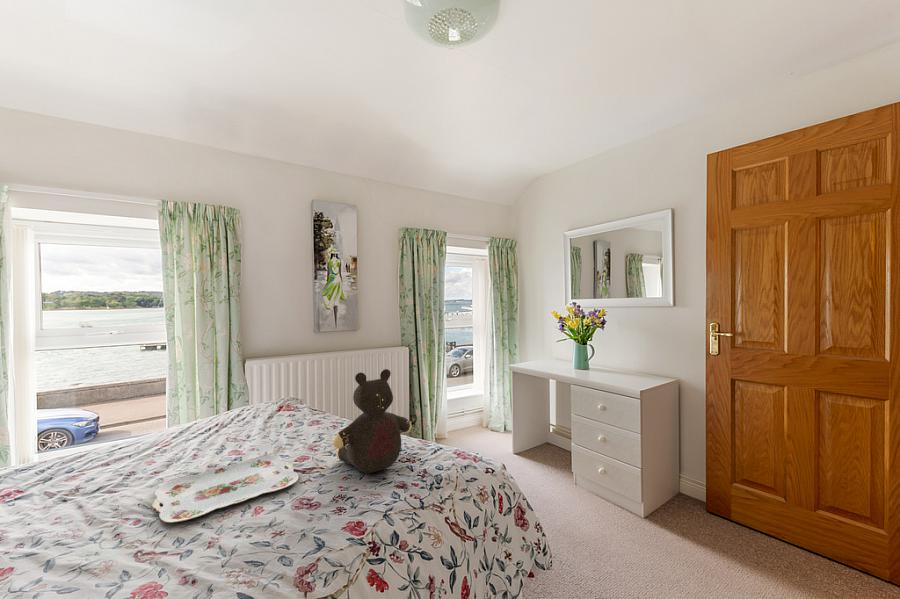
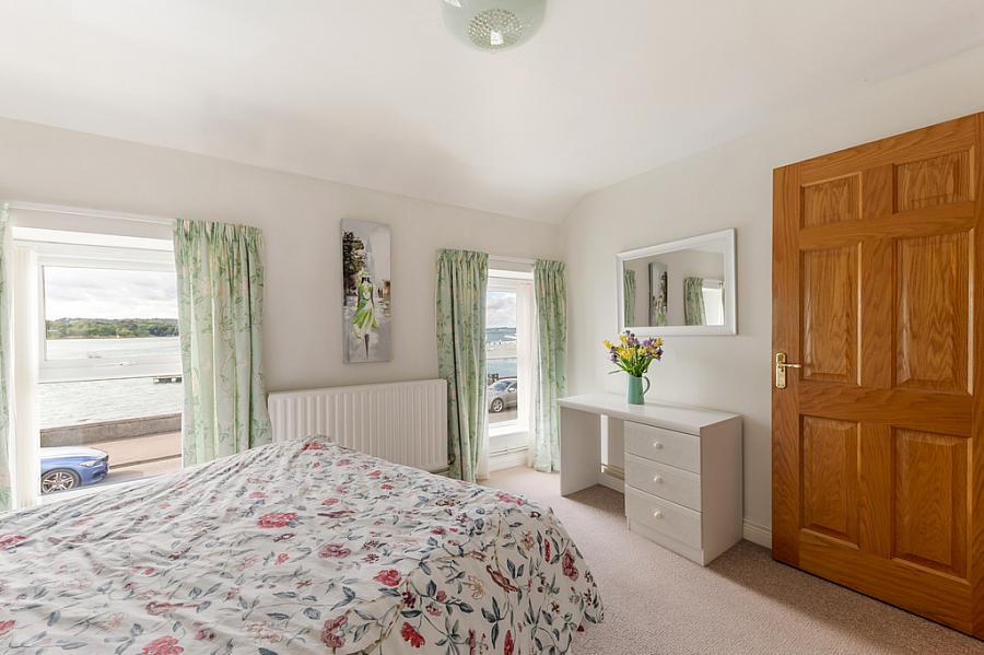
- serving tray (229, 485)
- teddy bear (368, 416)
